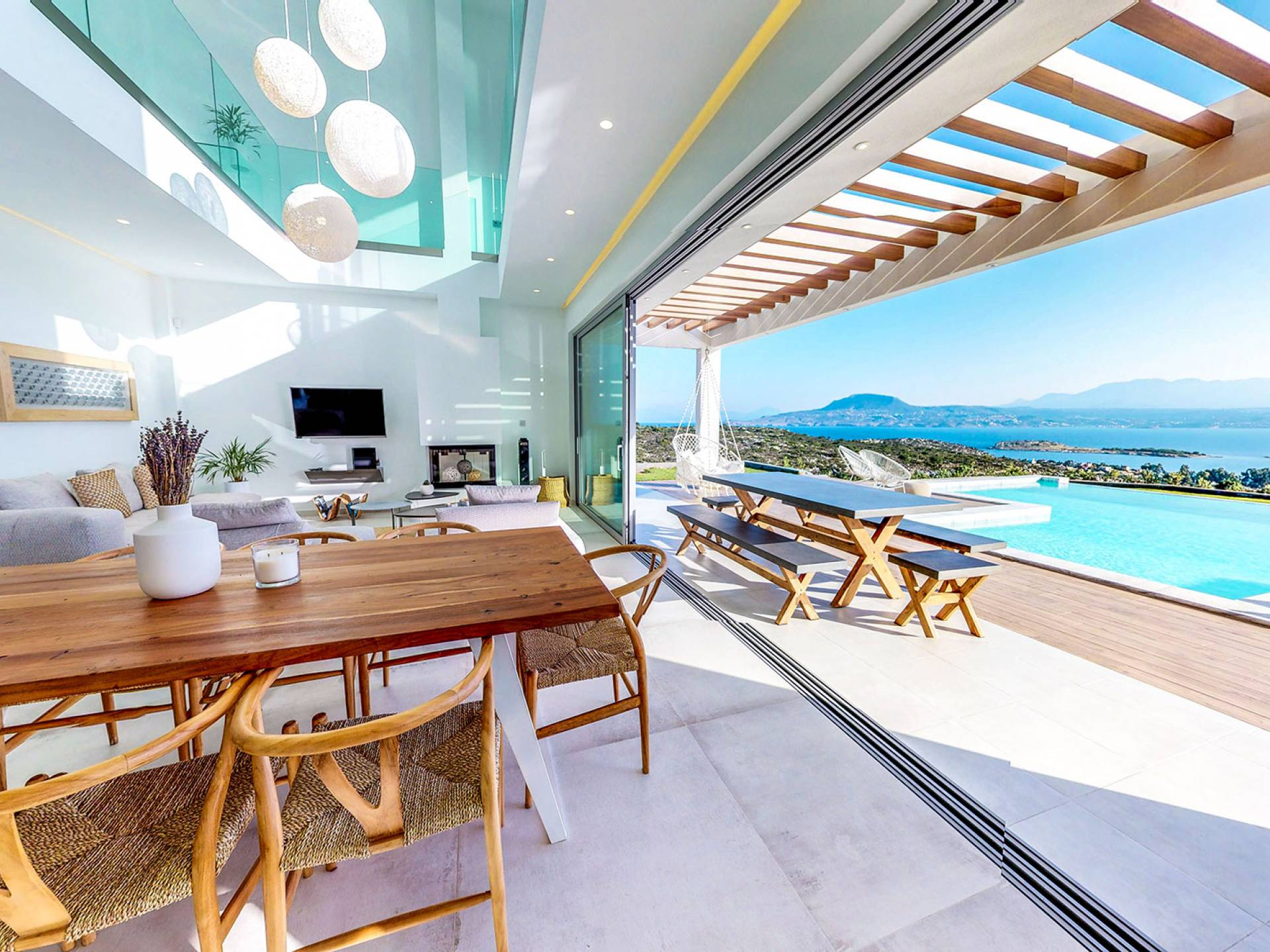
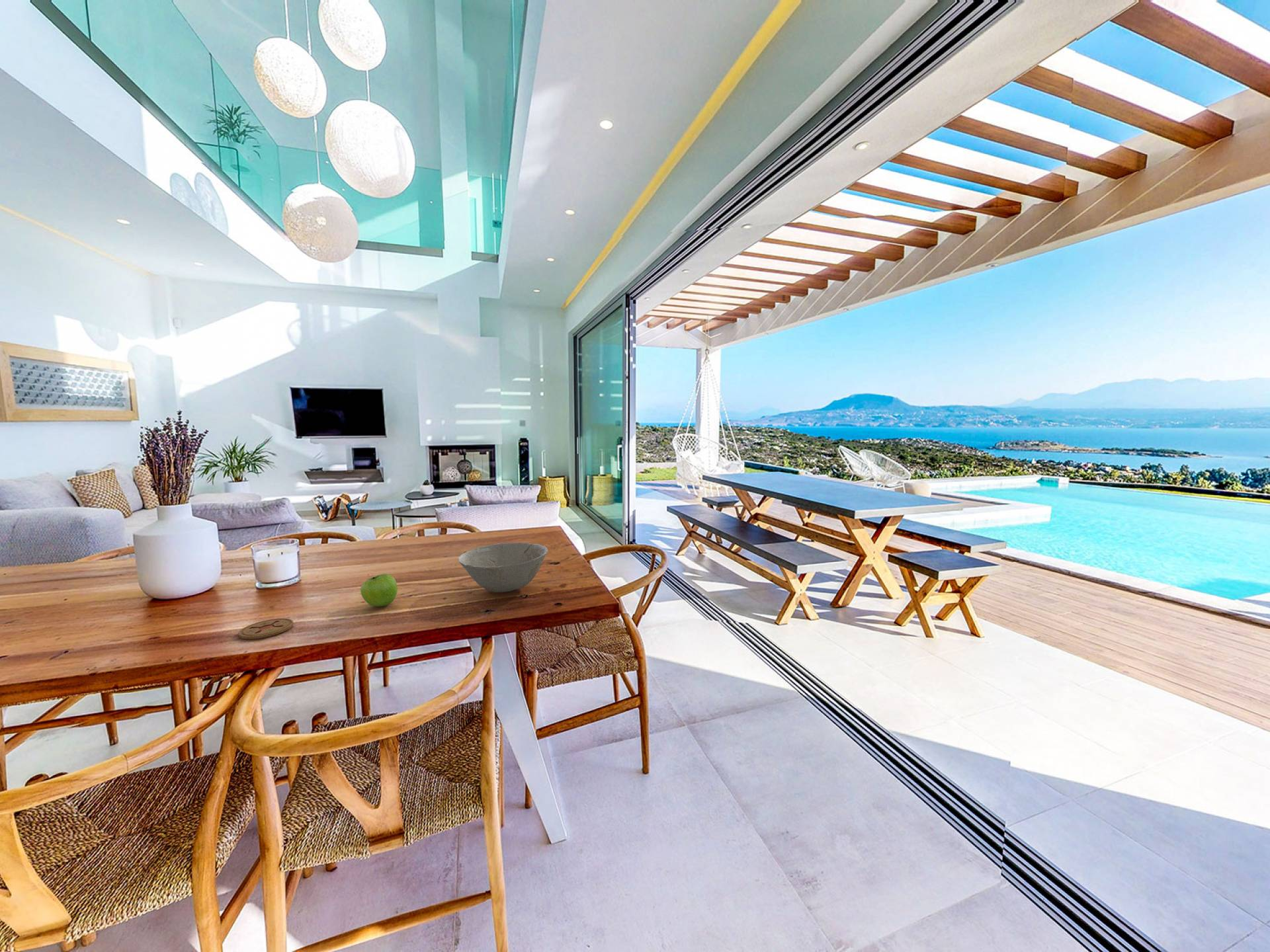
+ bowl (505, 571)
+ fruit (379, 590)
+ coaster (267, 628)
